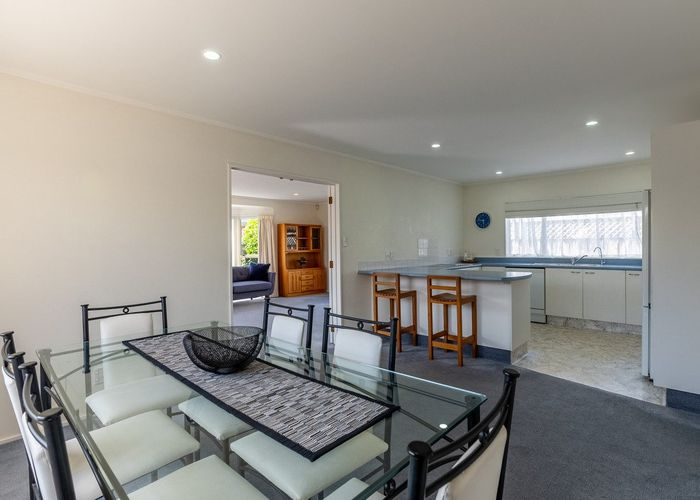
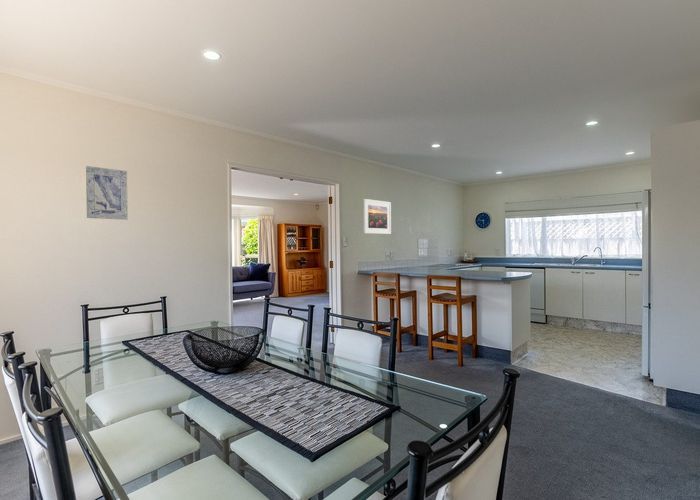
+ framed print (377, 217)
+ wall art (107, 193)
